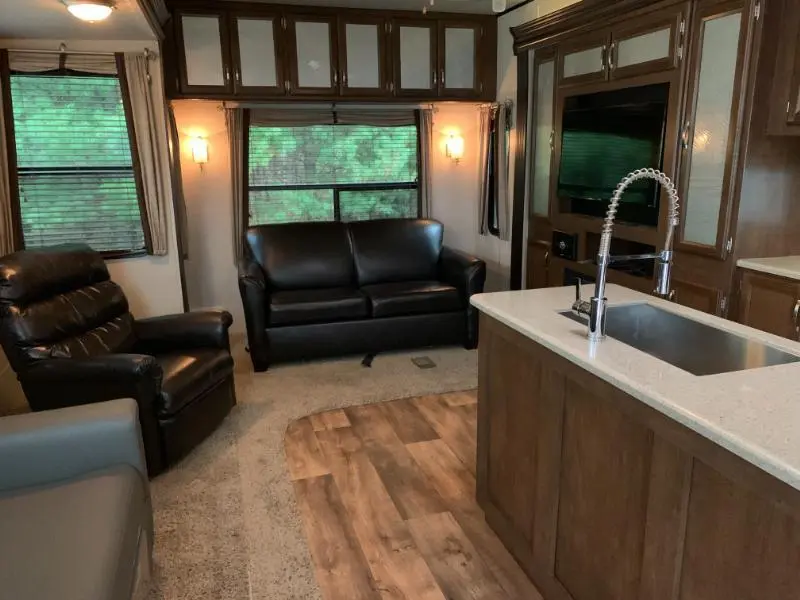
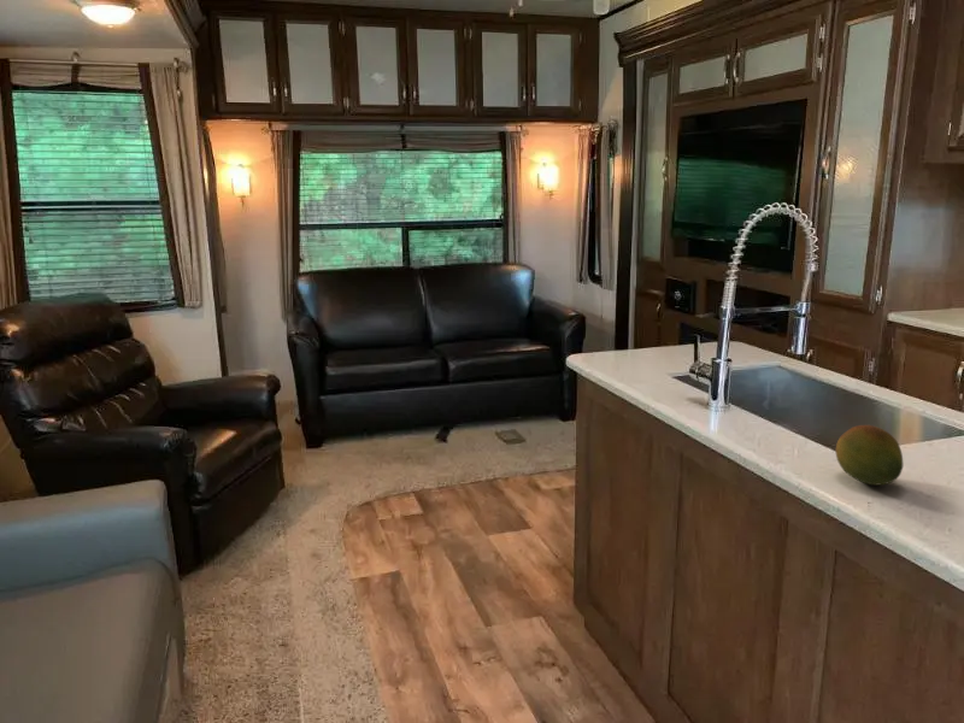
+ fruit (872, 454)
